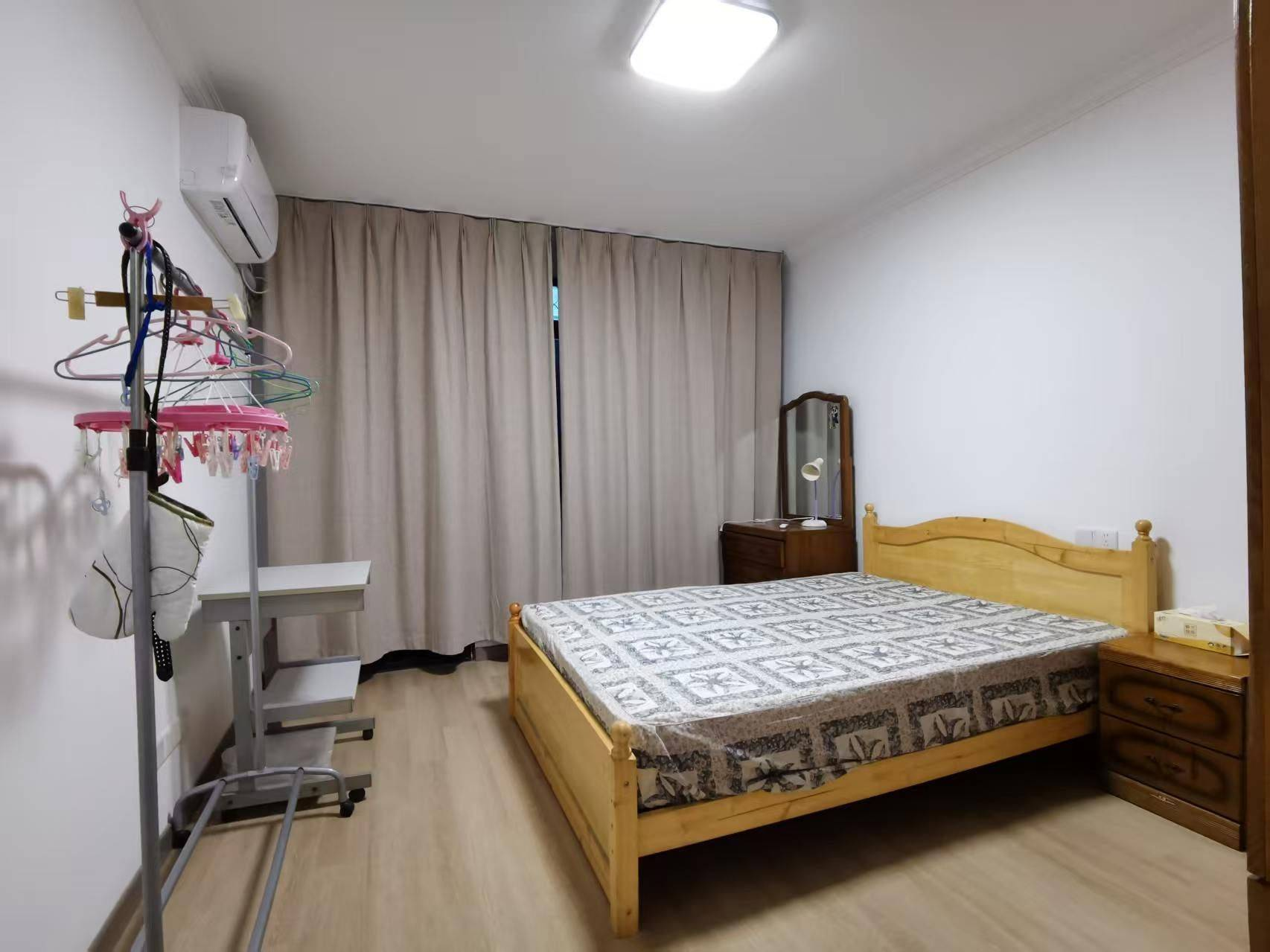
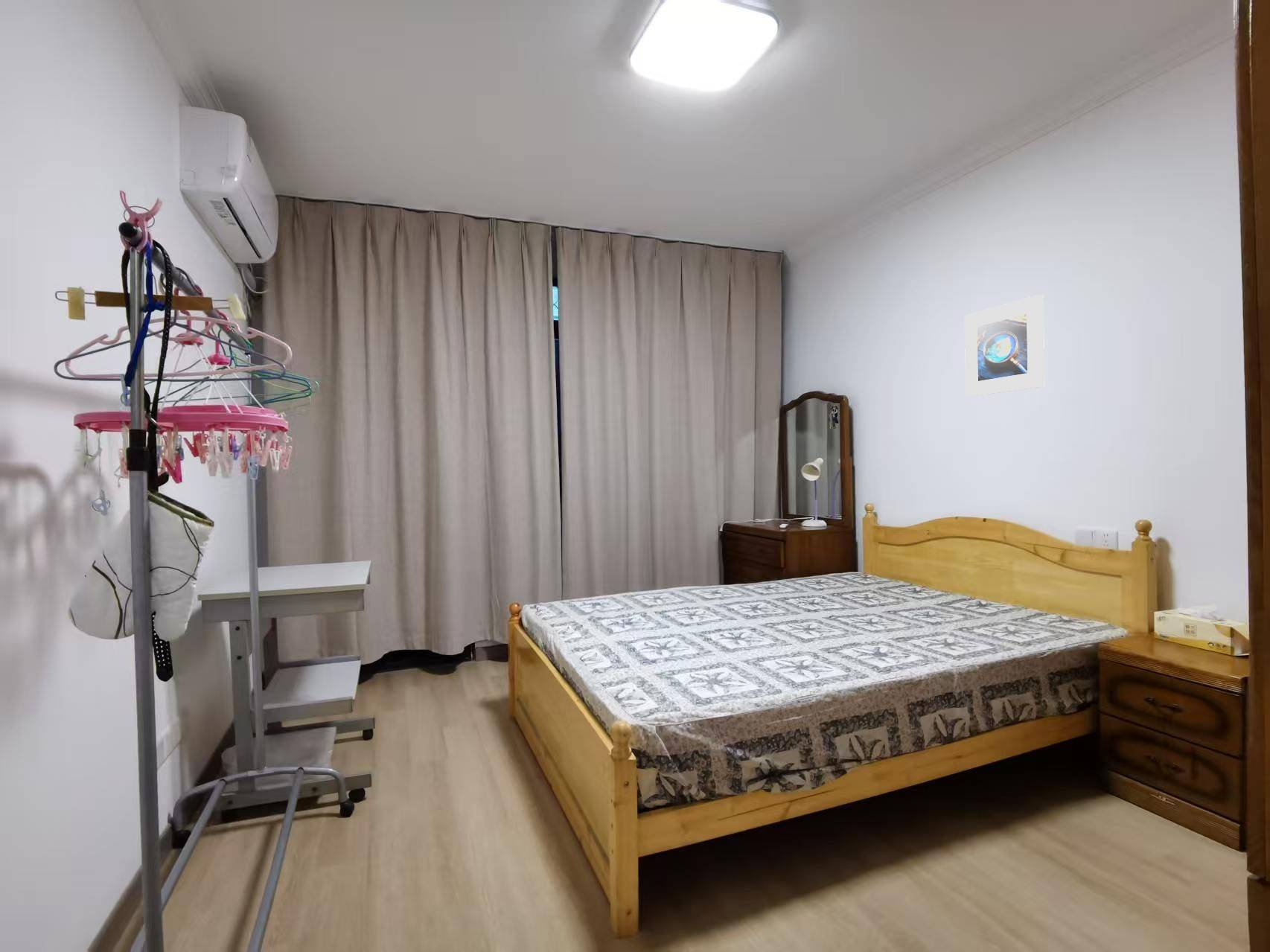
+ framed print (1002, 348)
